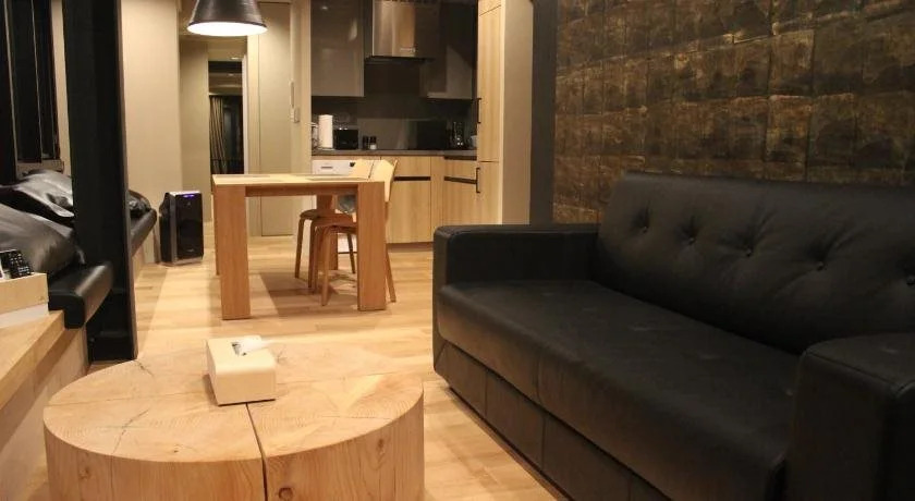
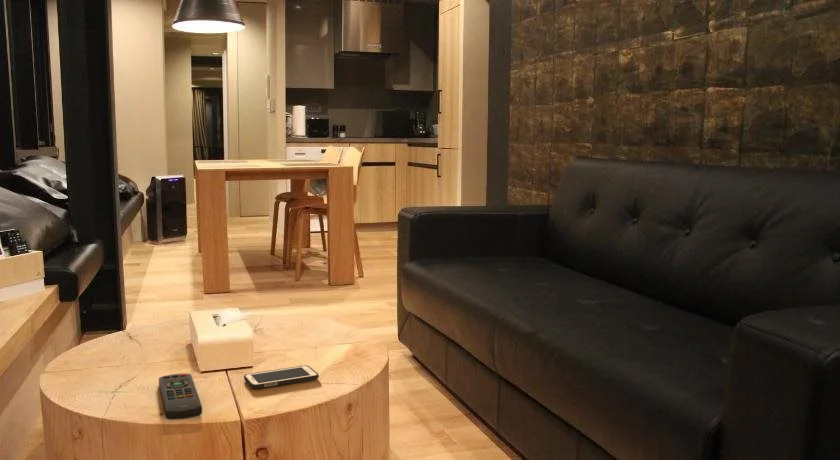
+ remote control (179, 394)
+ cell phone (281, 376)
